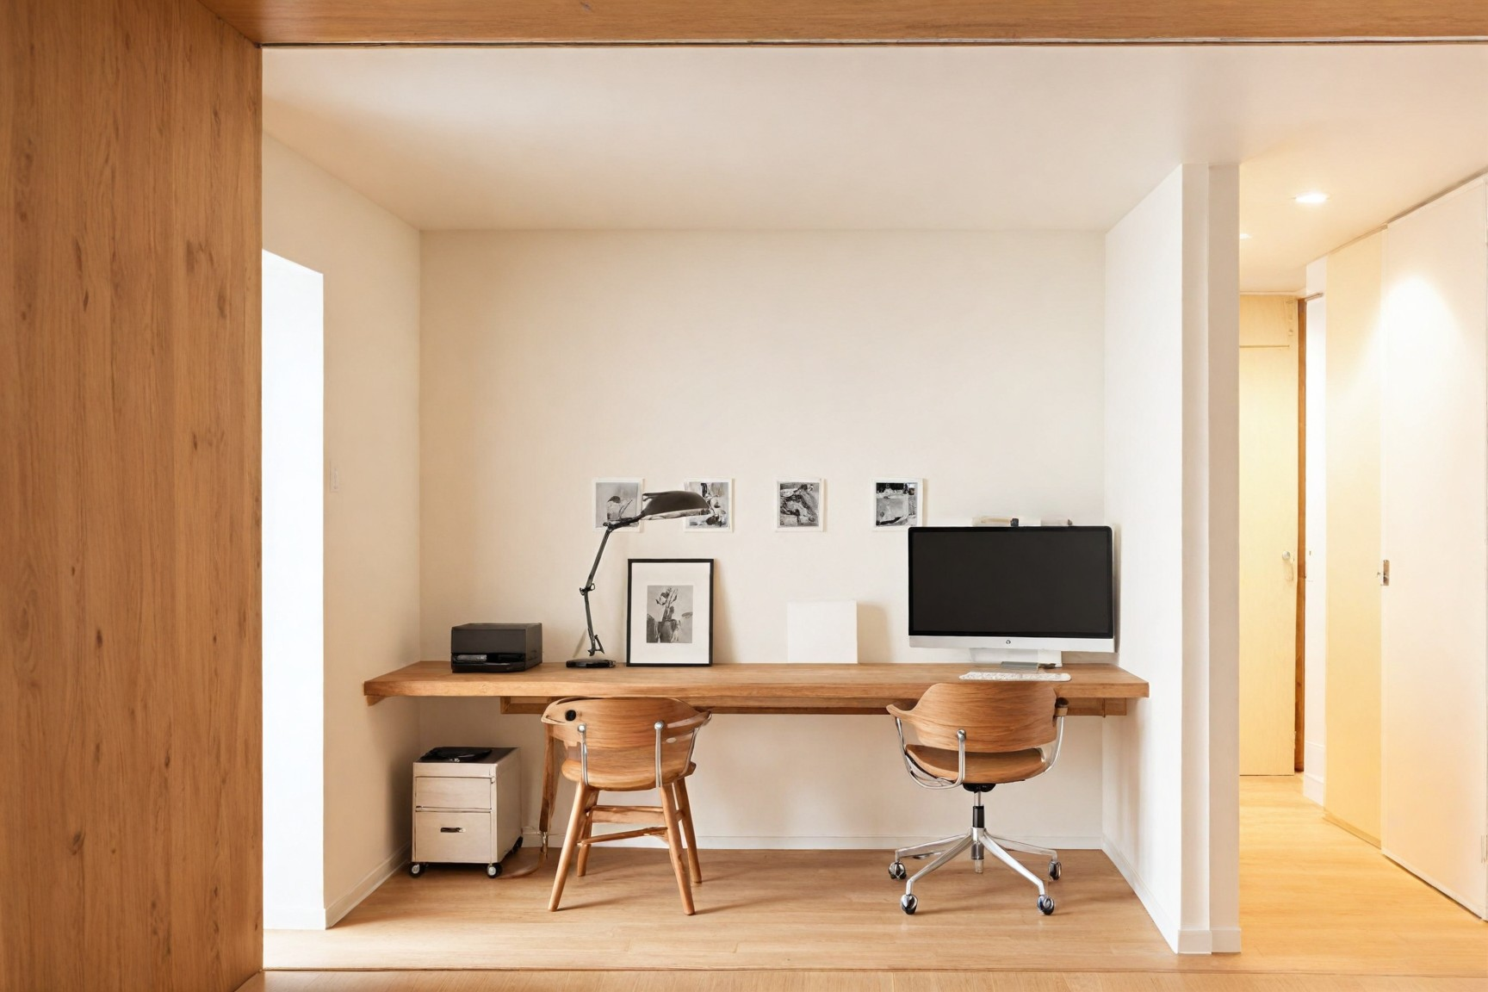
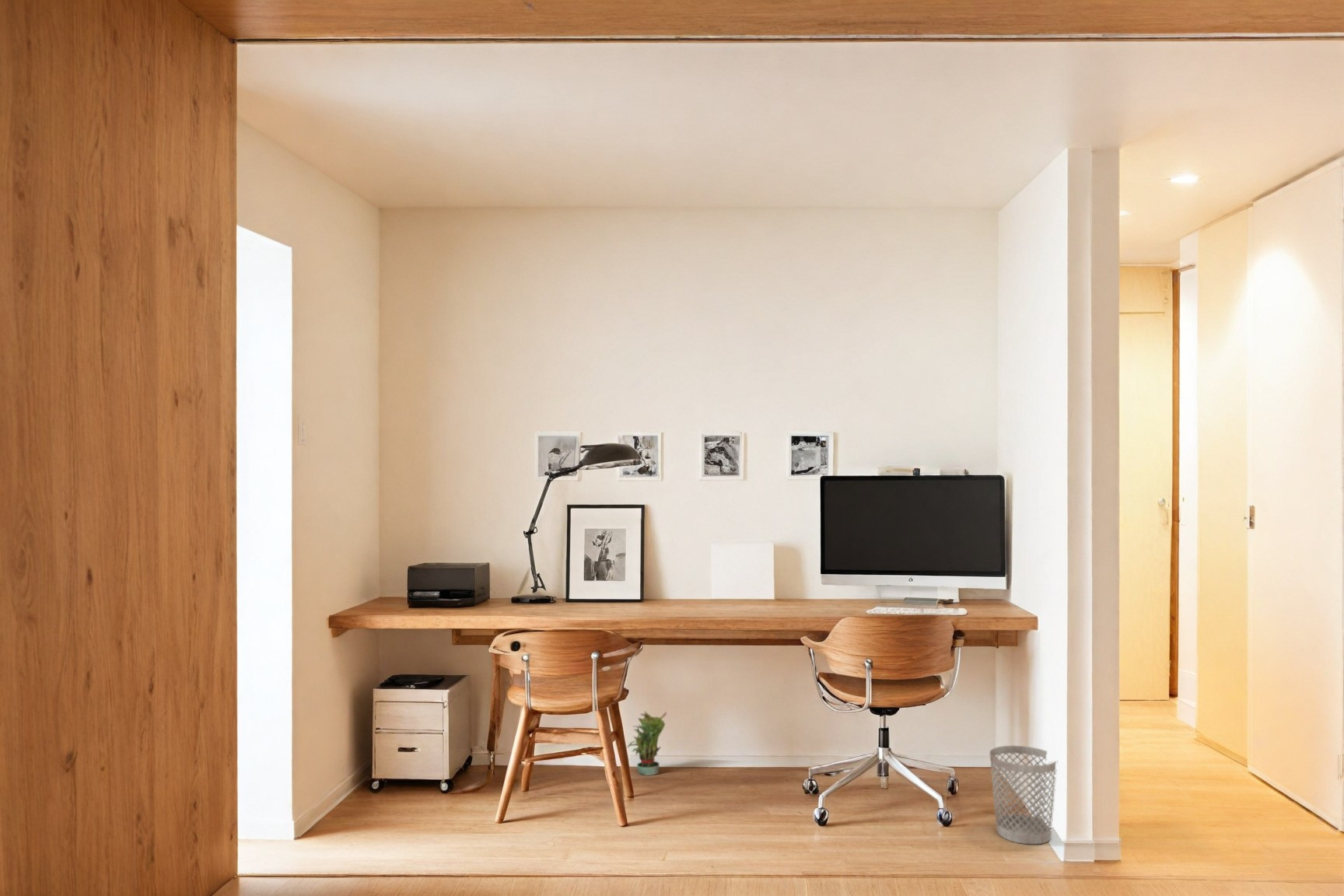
+ wastebasket (1023, 794)
+ potted plant (646, 740)
